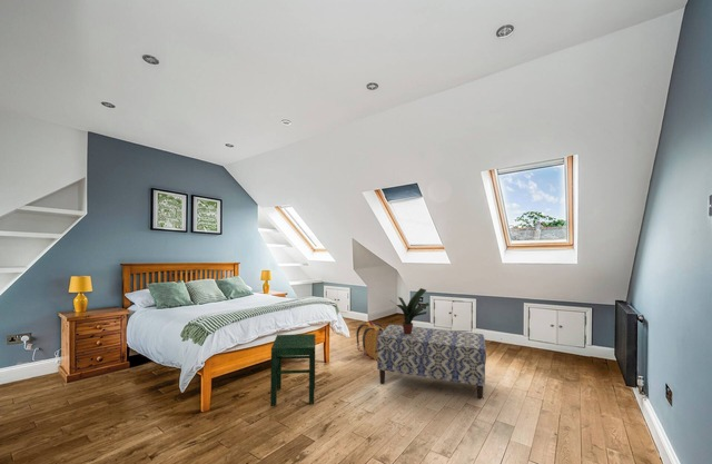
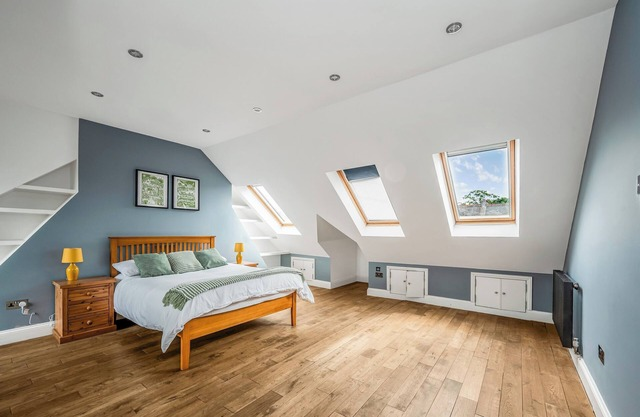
- backpack (375, 337)
- potted plant (409, 312)
- stool (294, 371)
- bench (431, 358)
